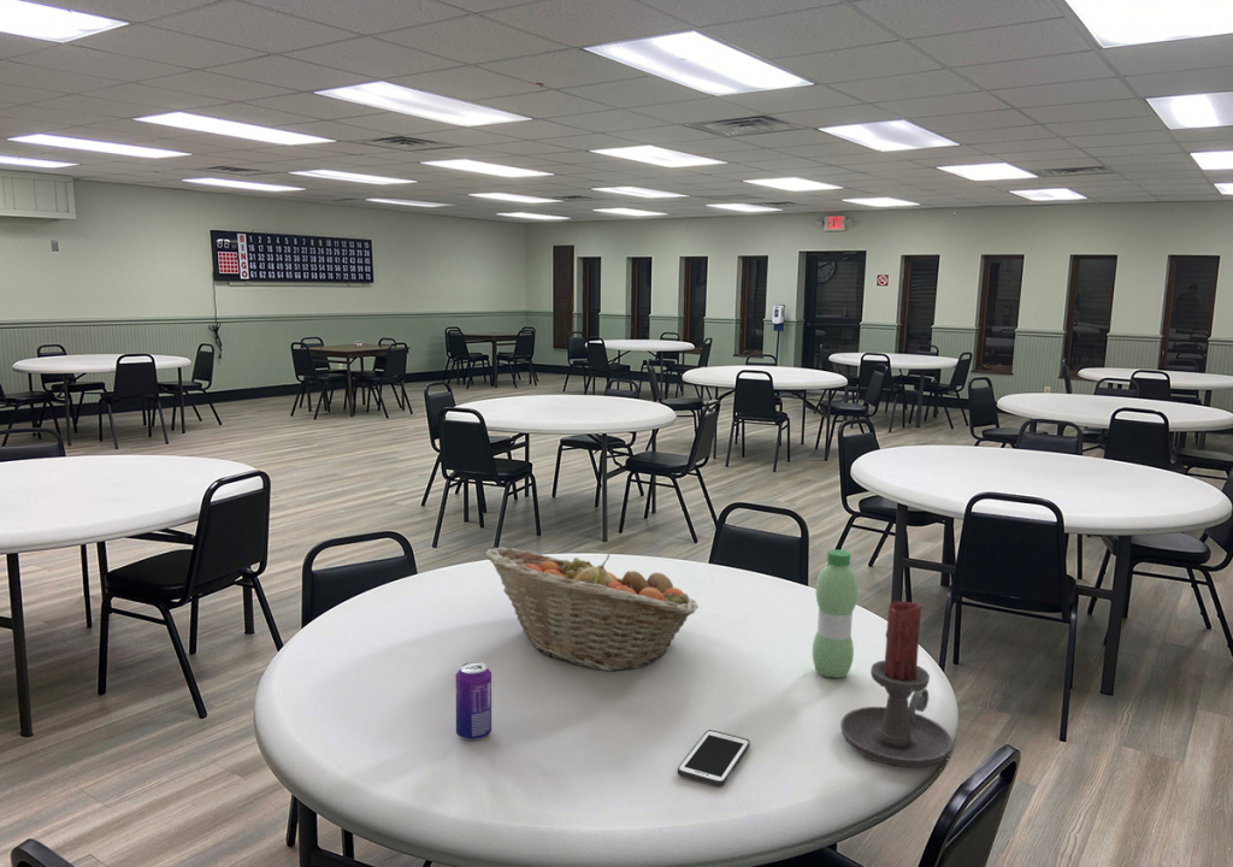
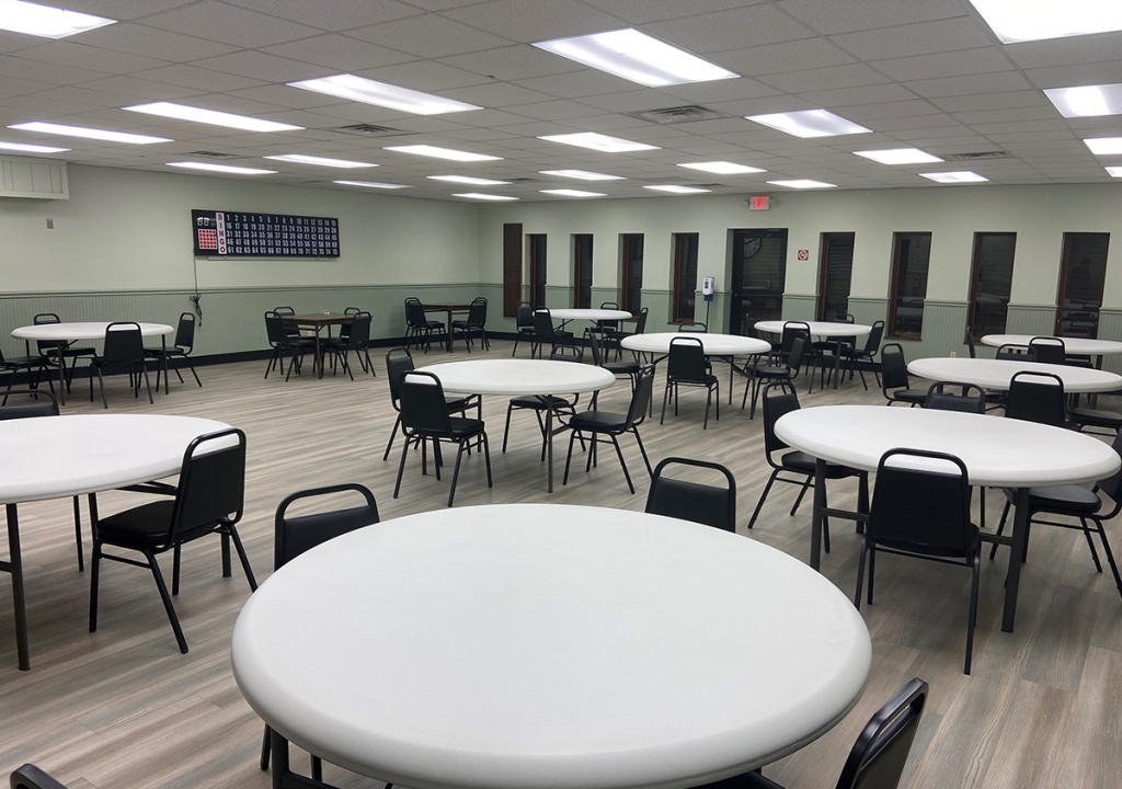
- water bottle (834, 613)
- candle holder (905, 668)
- beverage can (473, 700)
- cell phone (714, 756)
- fruit basket (589, 595)
